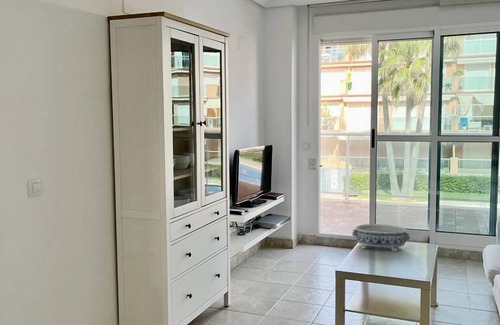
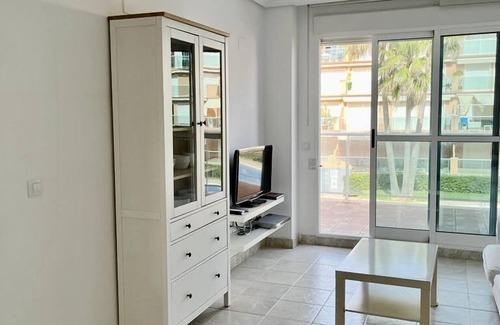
- decorative bowl (380, 237)
